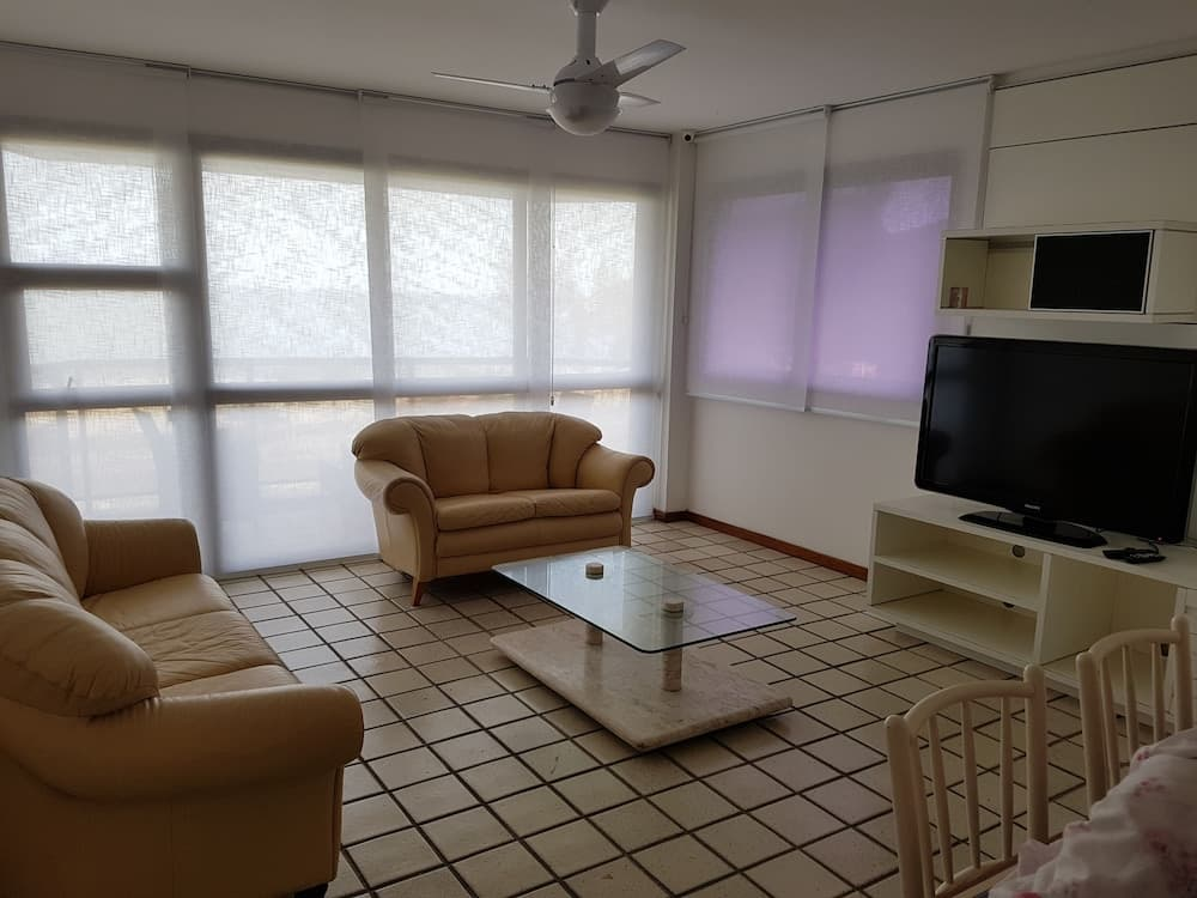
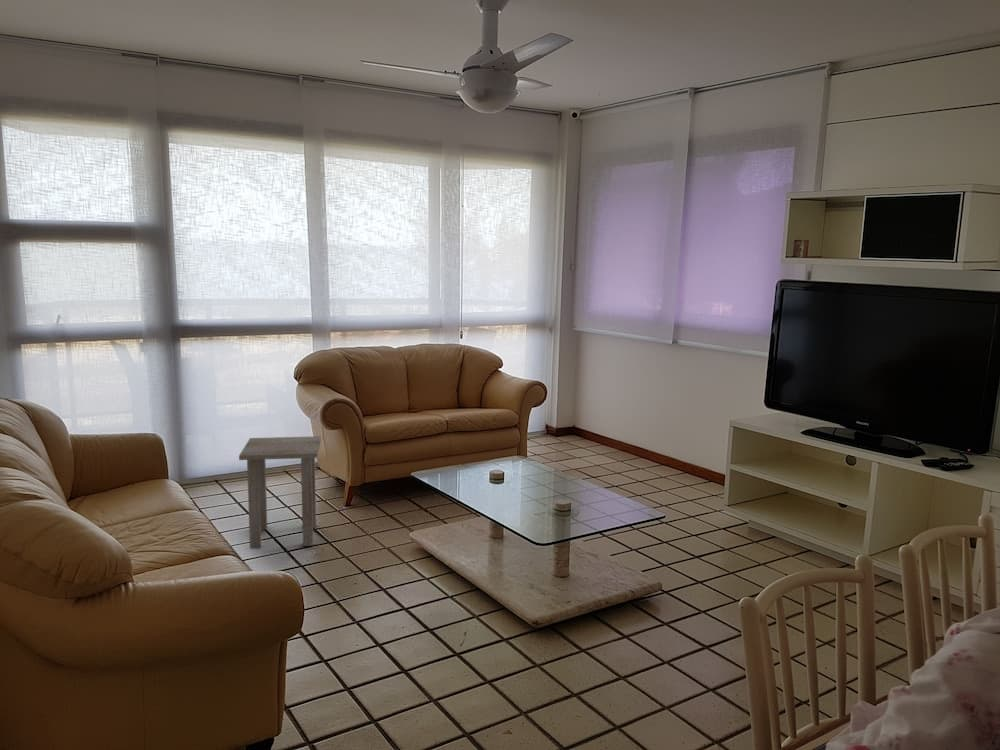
+ side table (265, 491)
